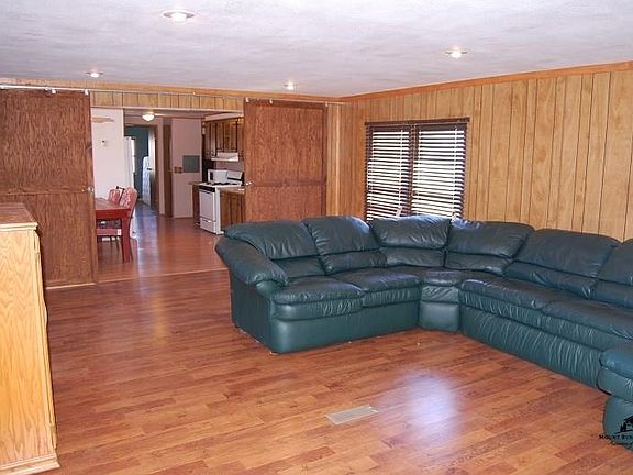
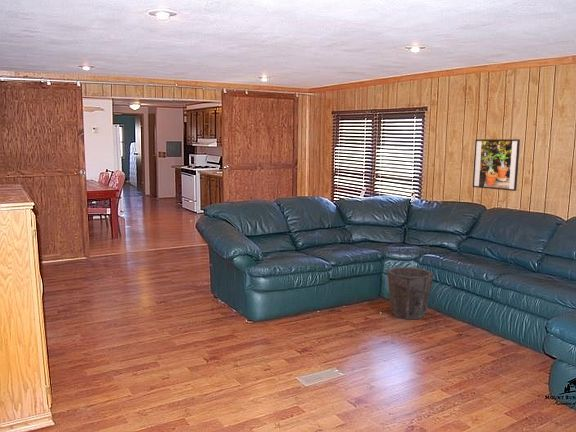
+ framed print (495, 164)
+ waste bin (409, 293)
